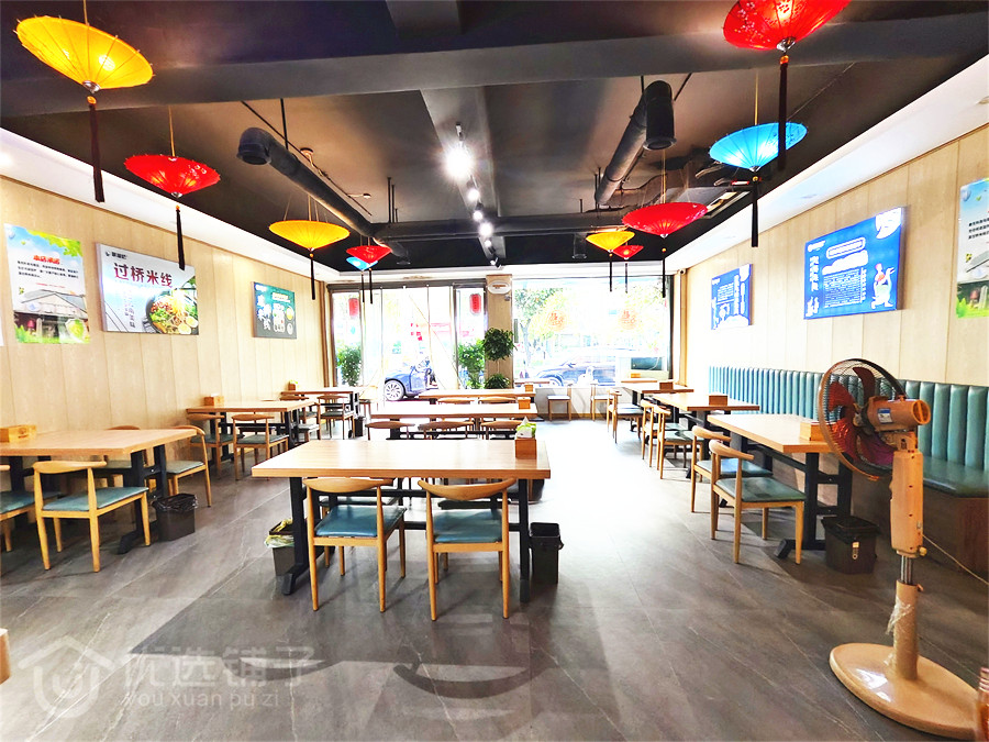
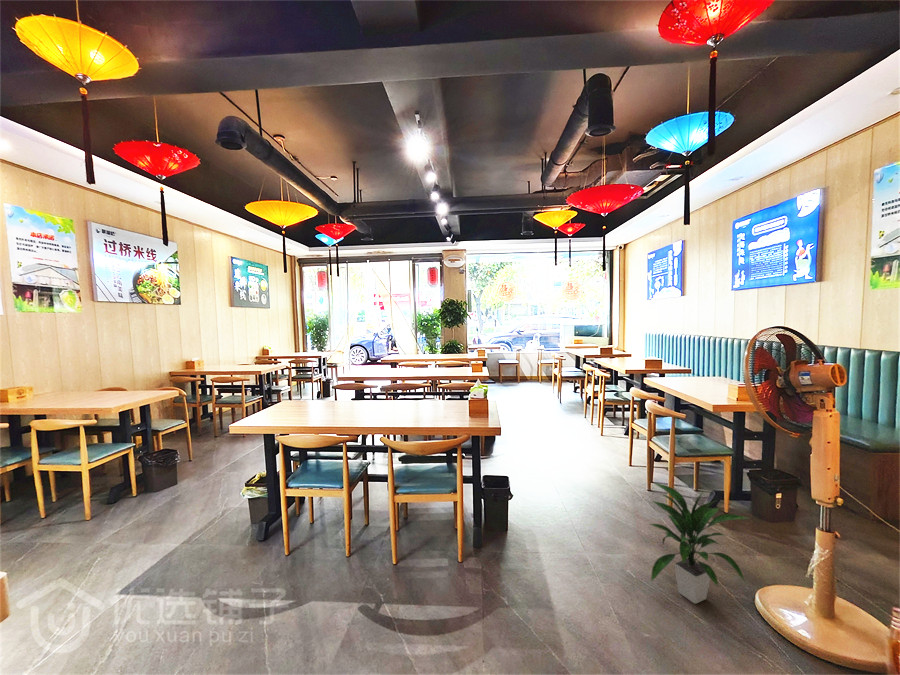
+ indoor plant (688, 541)
